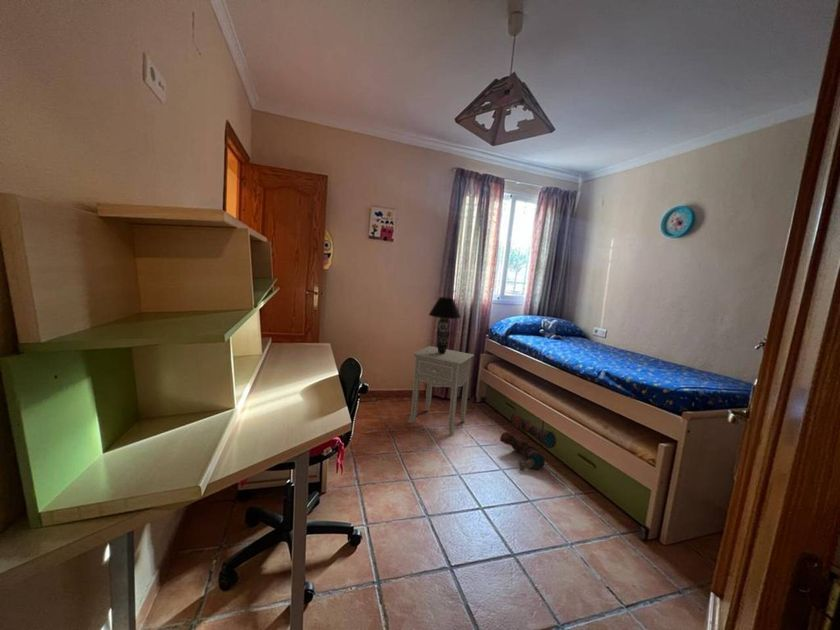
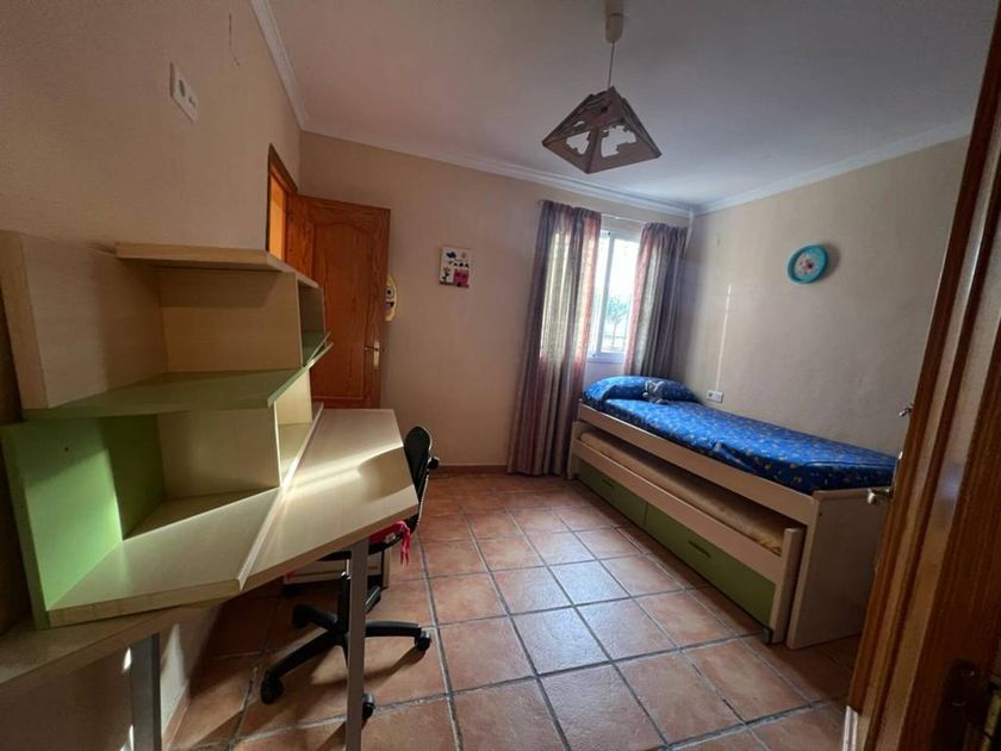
- table lamp (443, 325)
- boots (528, 444)
- nightstand (440, 386)
